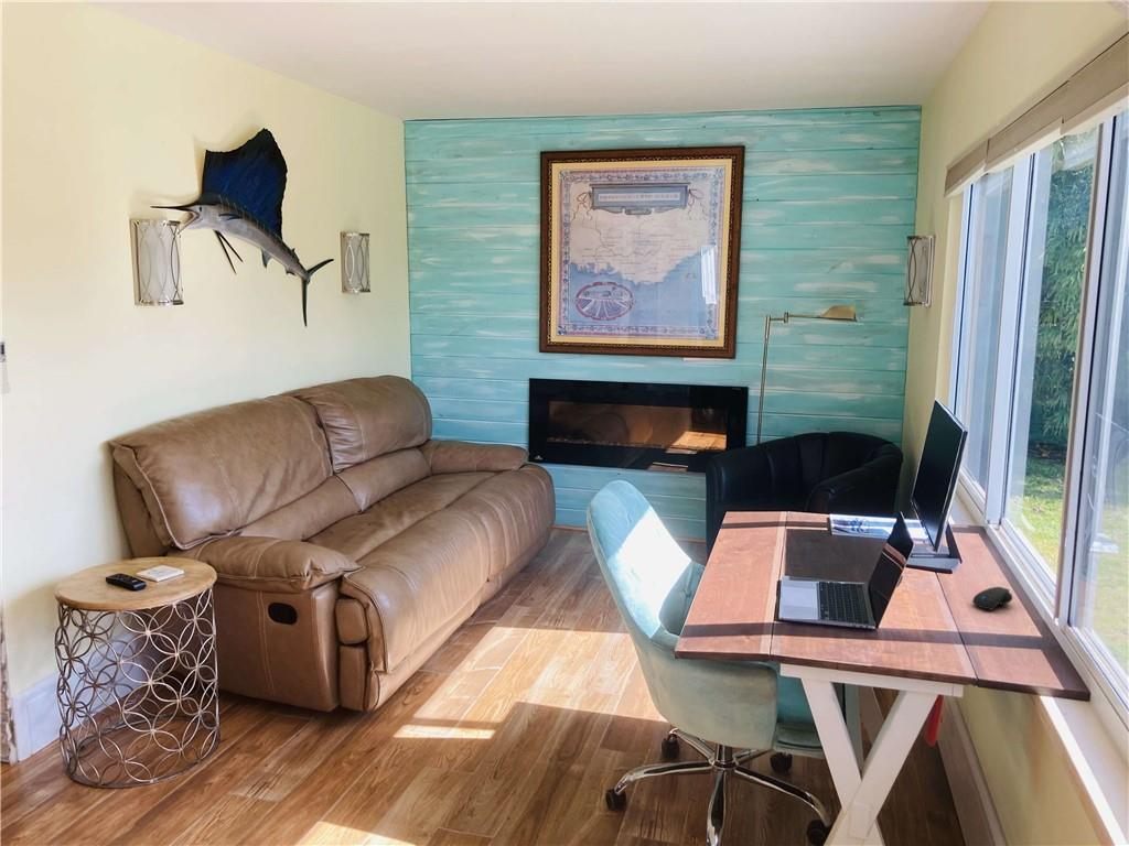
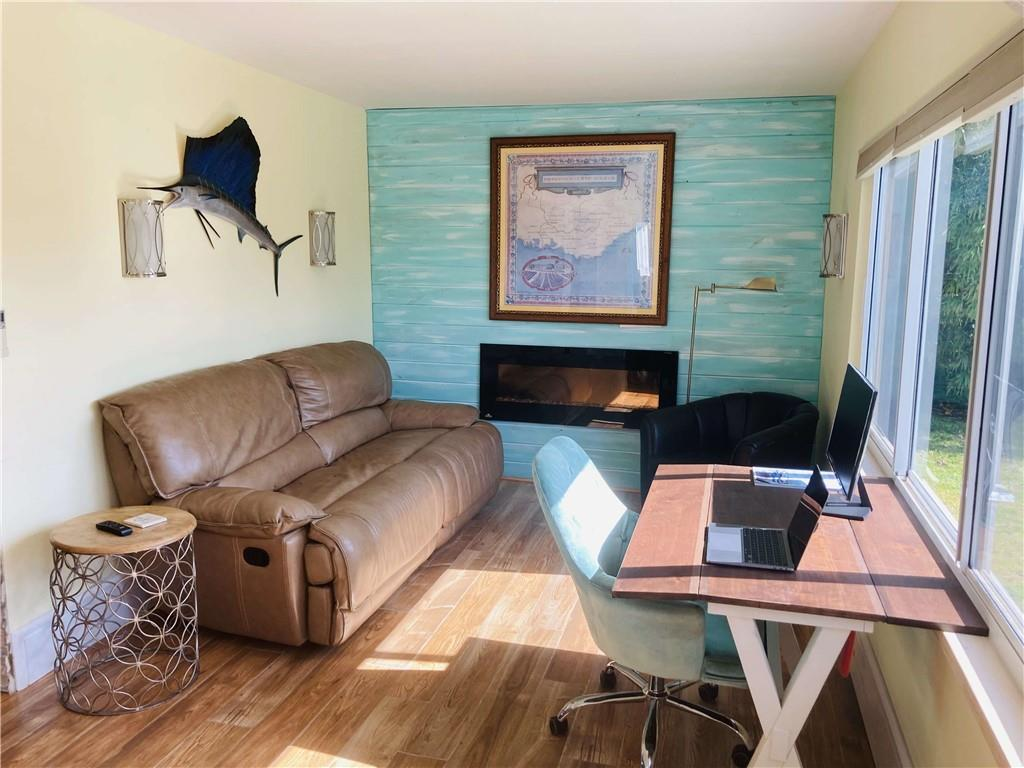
- computer mouse (993, 597)
